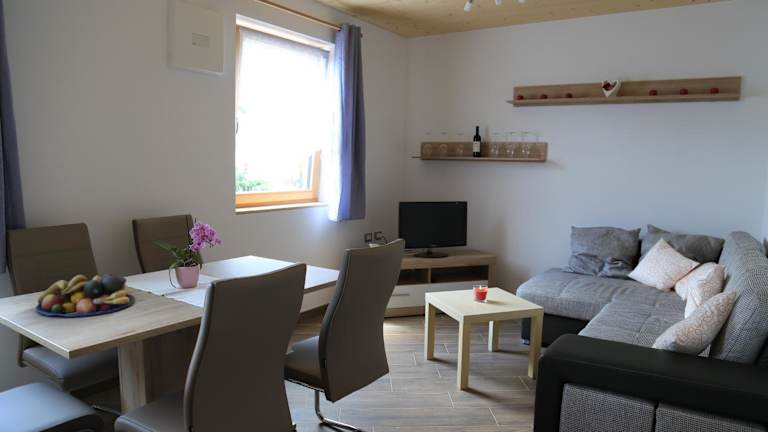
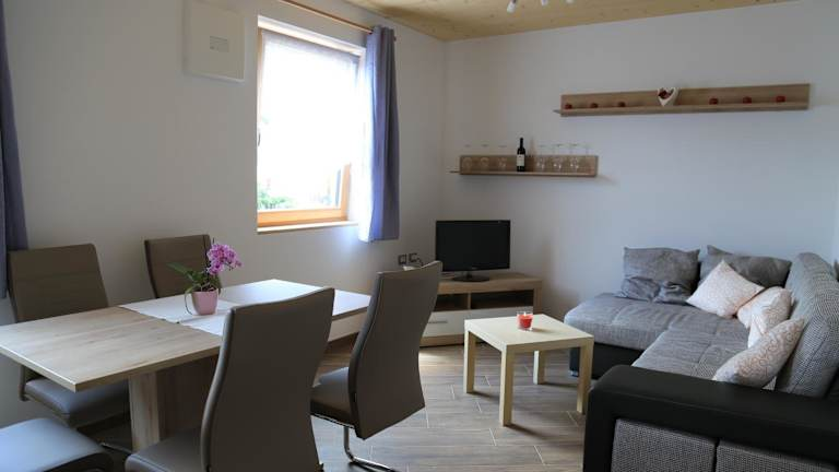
- fruit bowl (86, 289)
